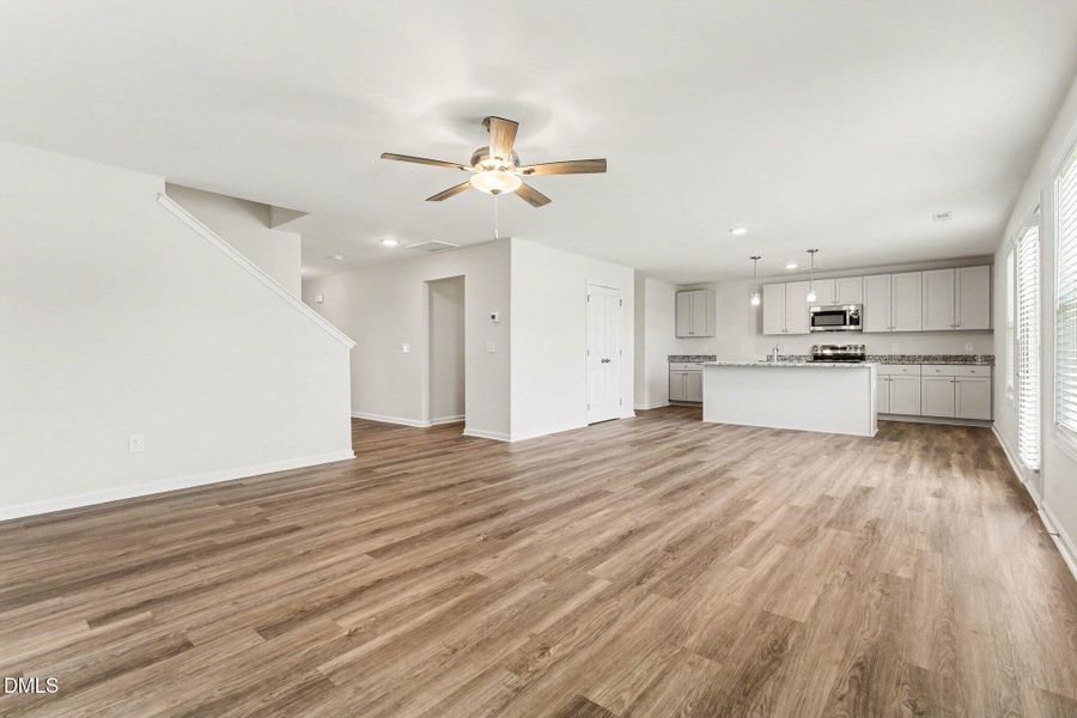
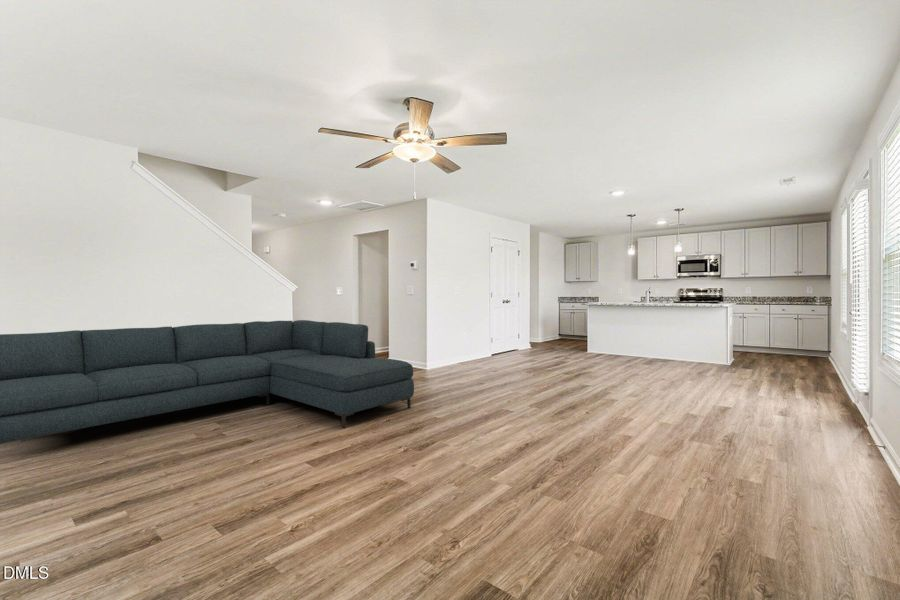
+ sofa (209, 377)
